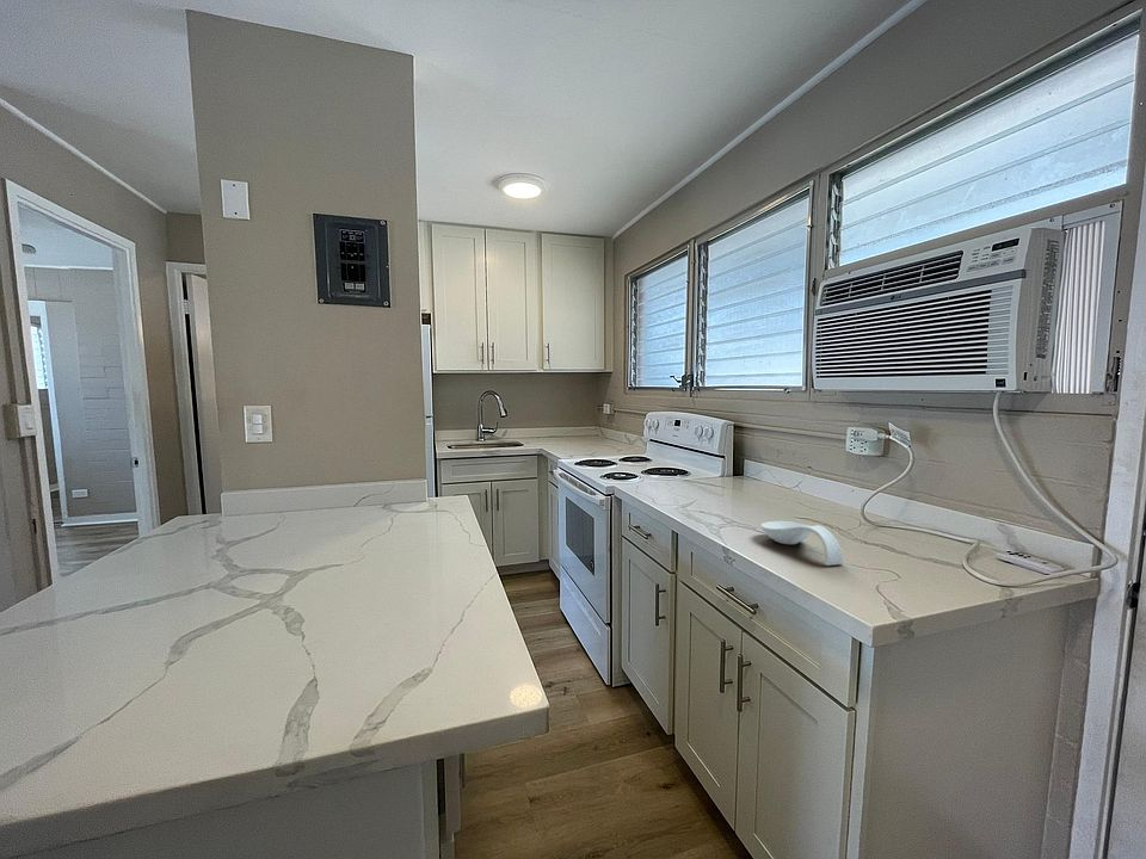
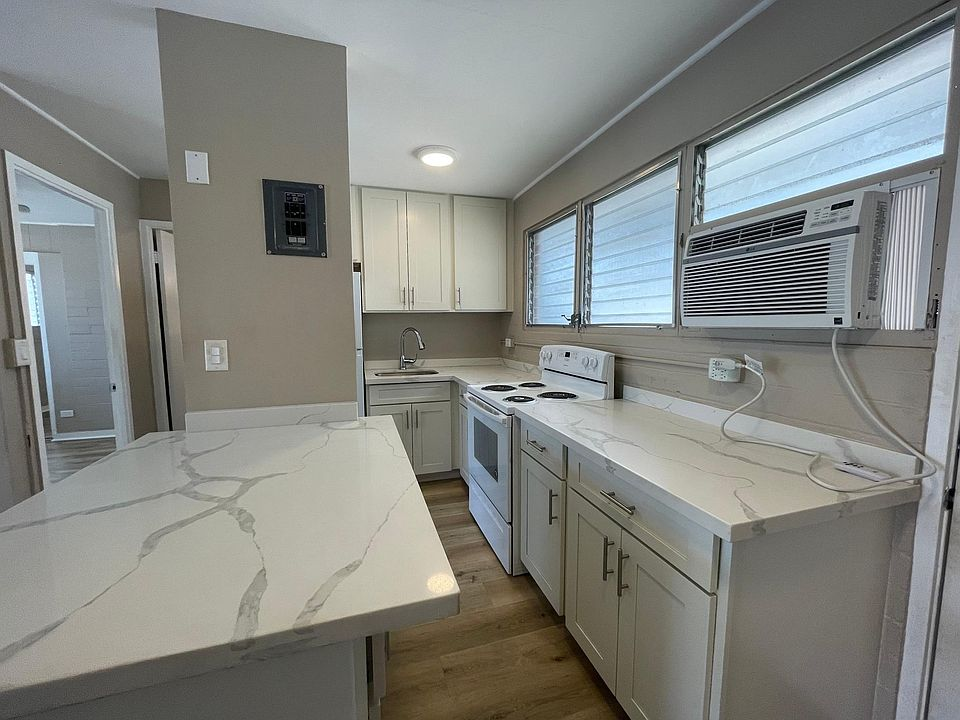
- spoon rest (801, 533)
